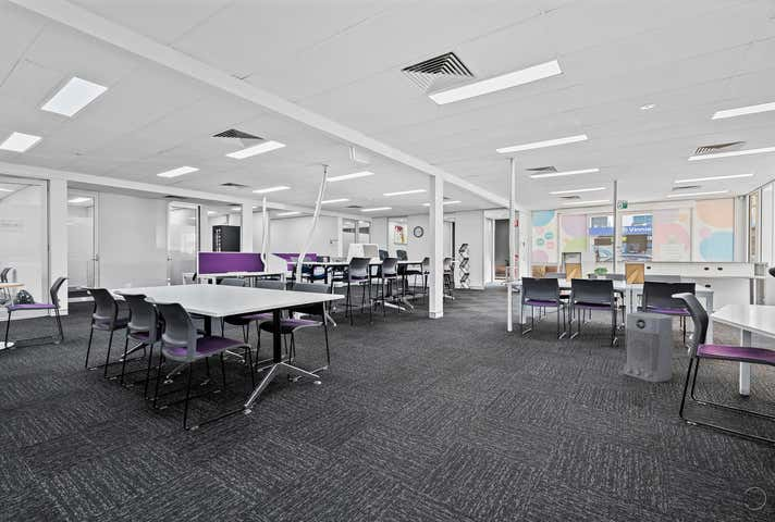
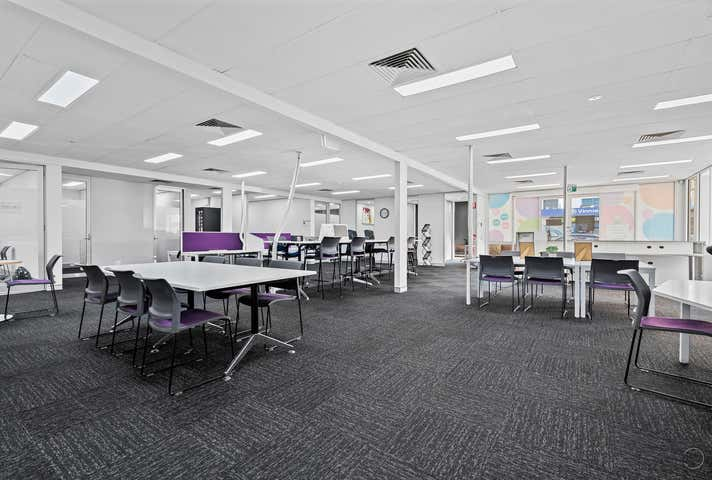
- air purifier (649, 345)
